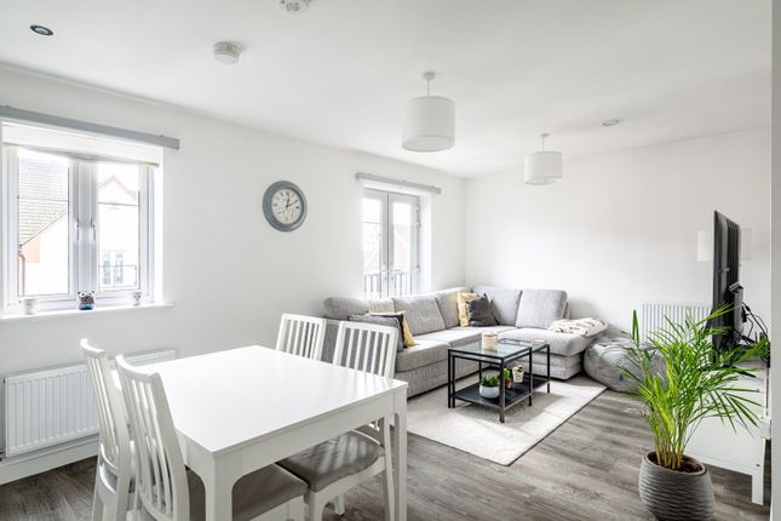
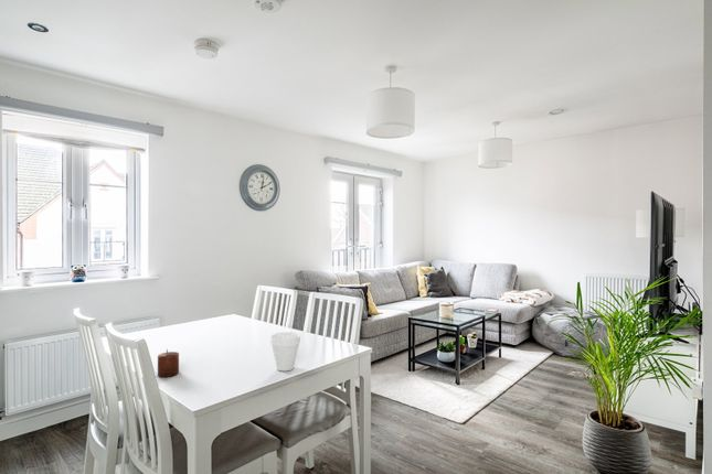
+ cup (285, 352)
+ candle (168, 360)
